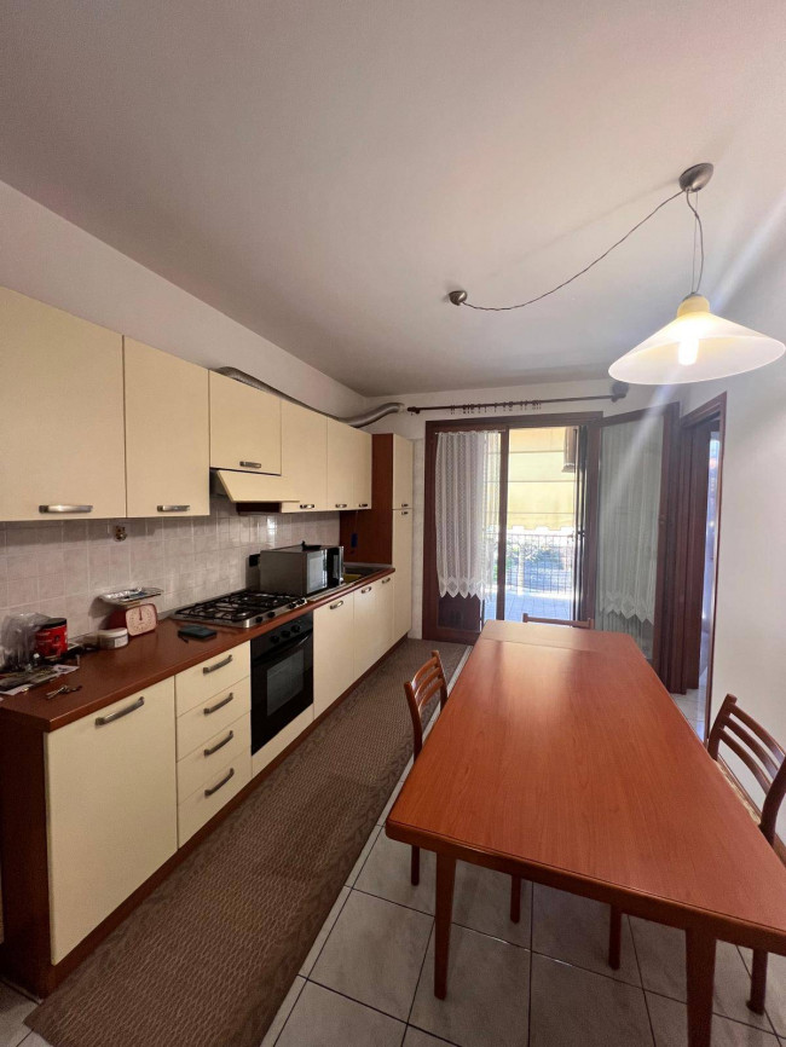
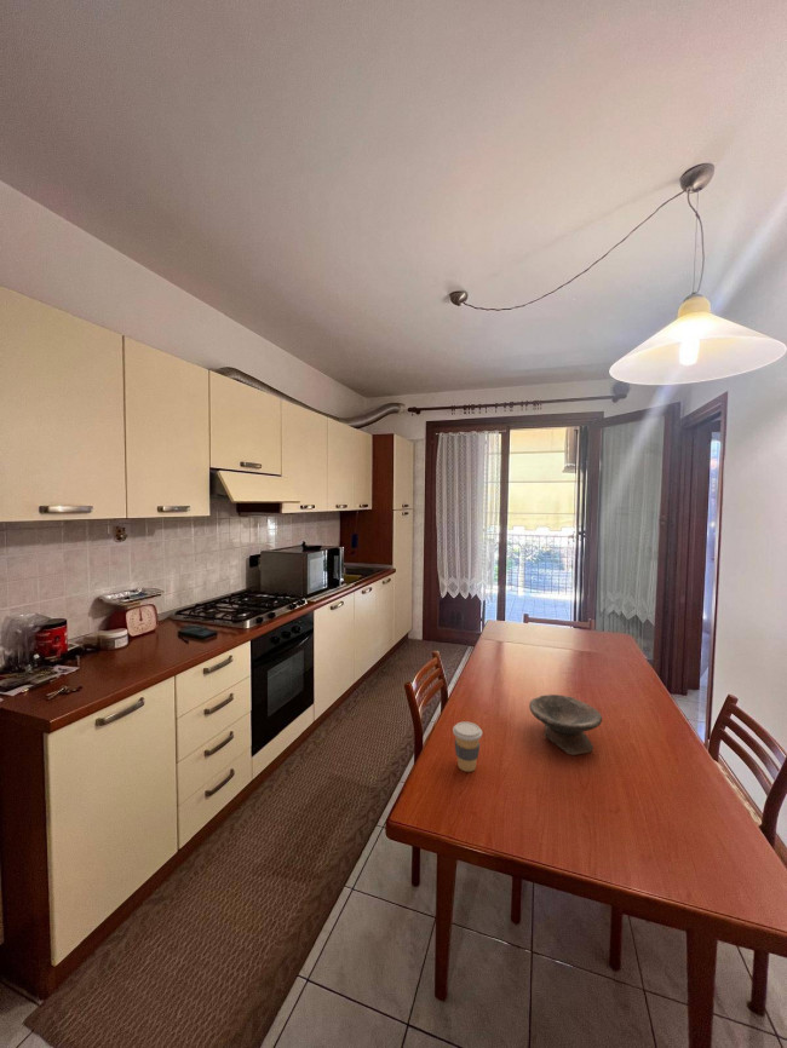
+ coffee cup (466, 747)
+ bowl (563, 722)
